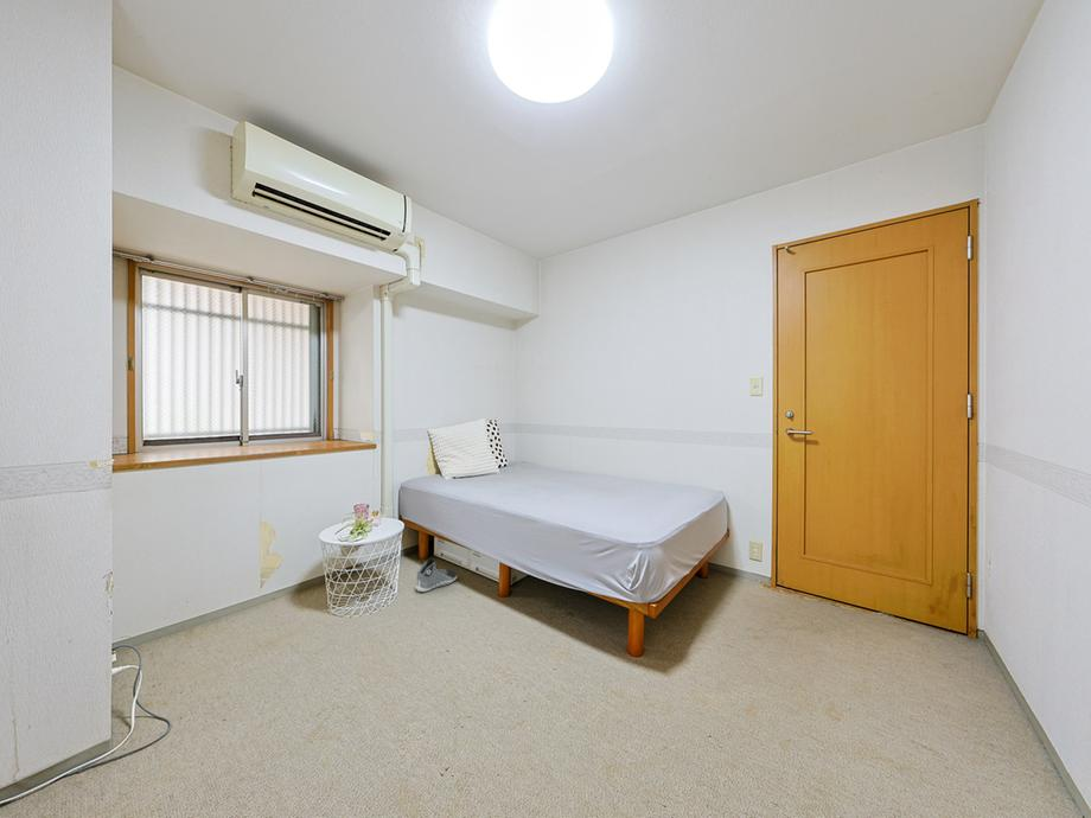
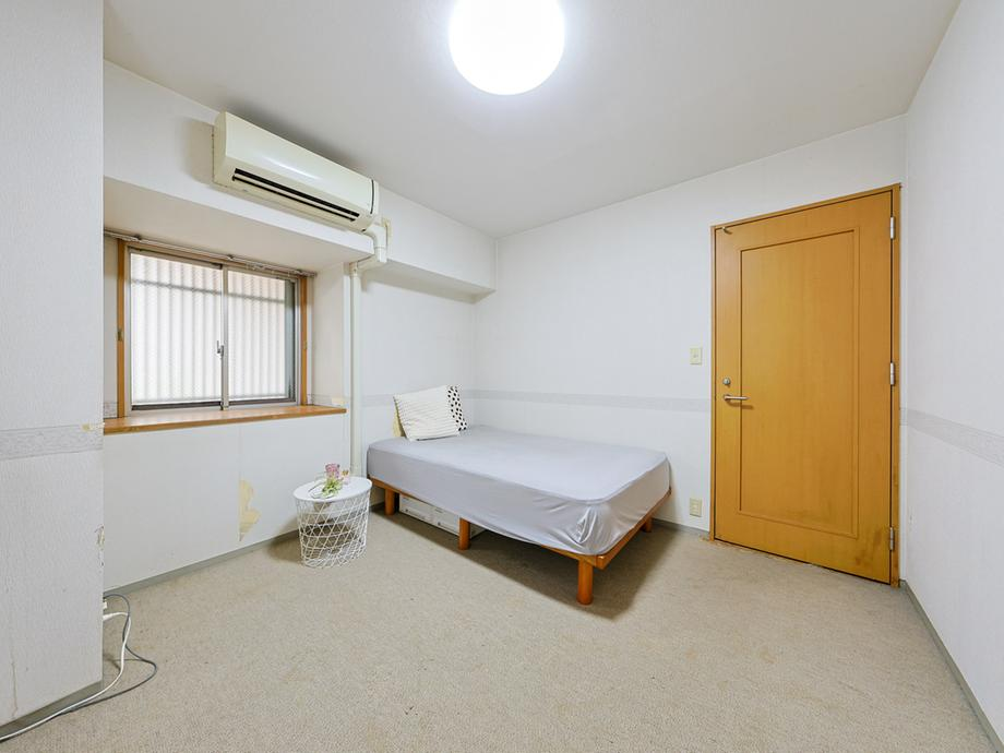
- sneaker (438, 570)
